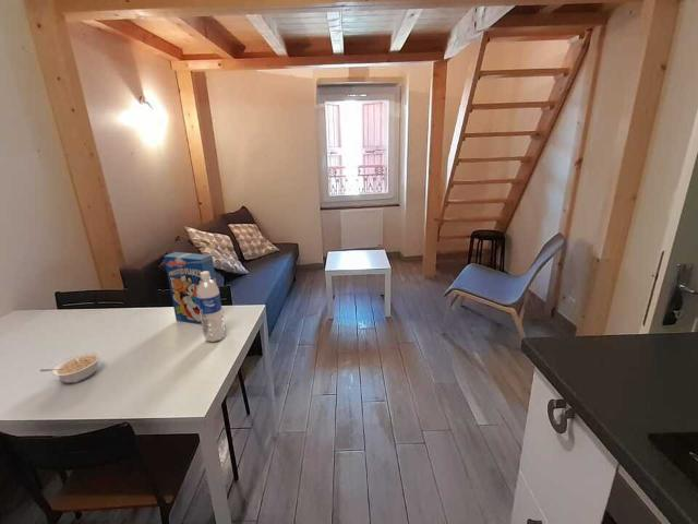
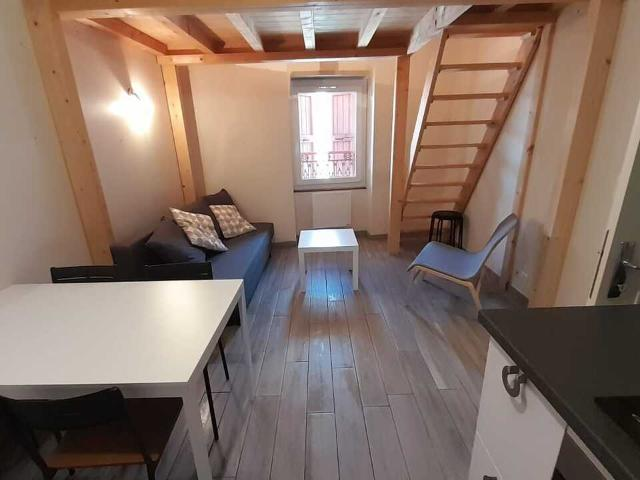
- water bottle (209, 306)
- cereal box (193, 288)
- legume (76, 368)
